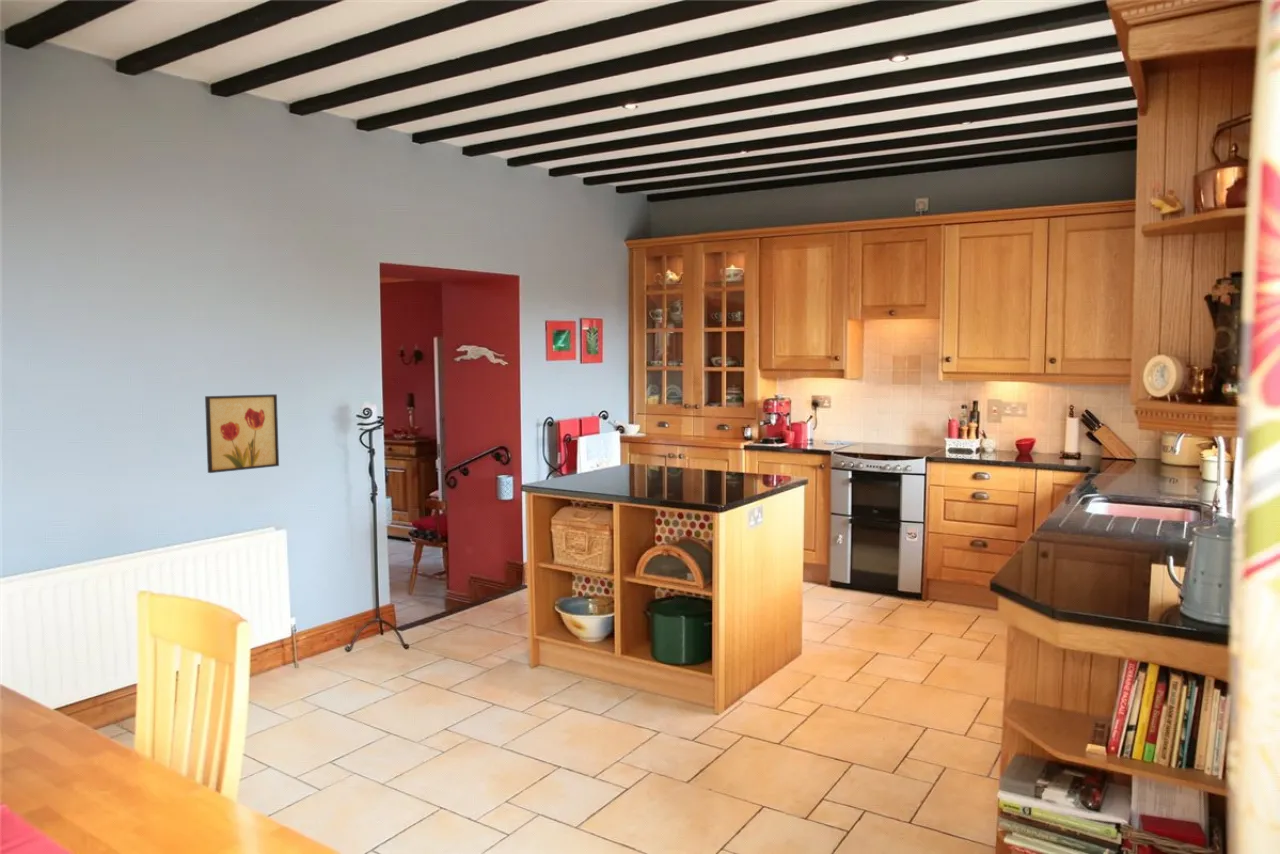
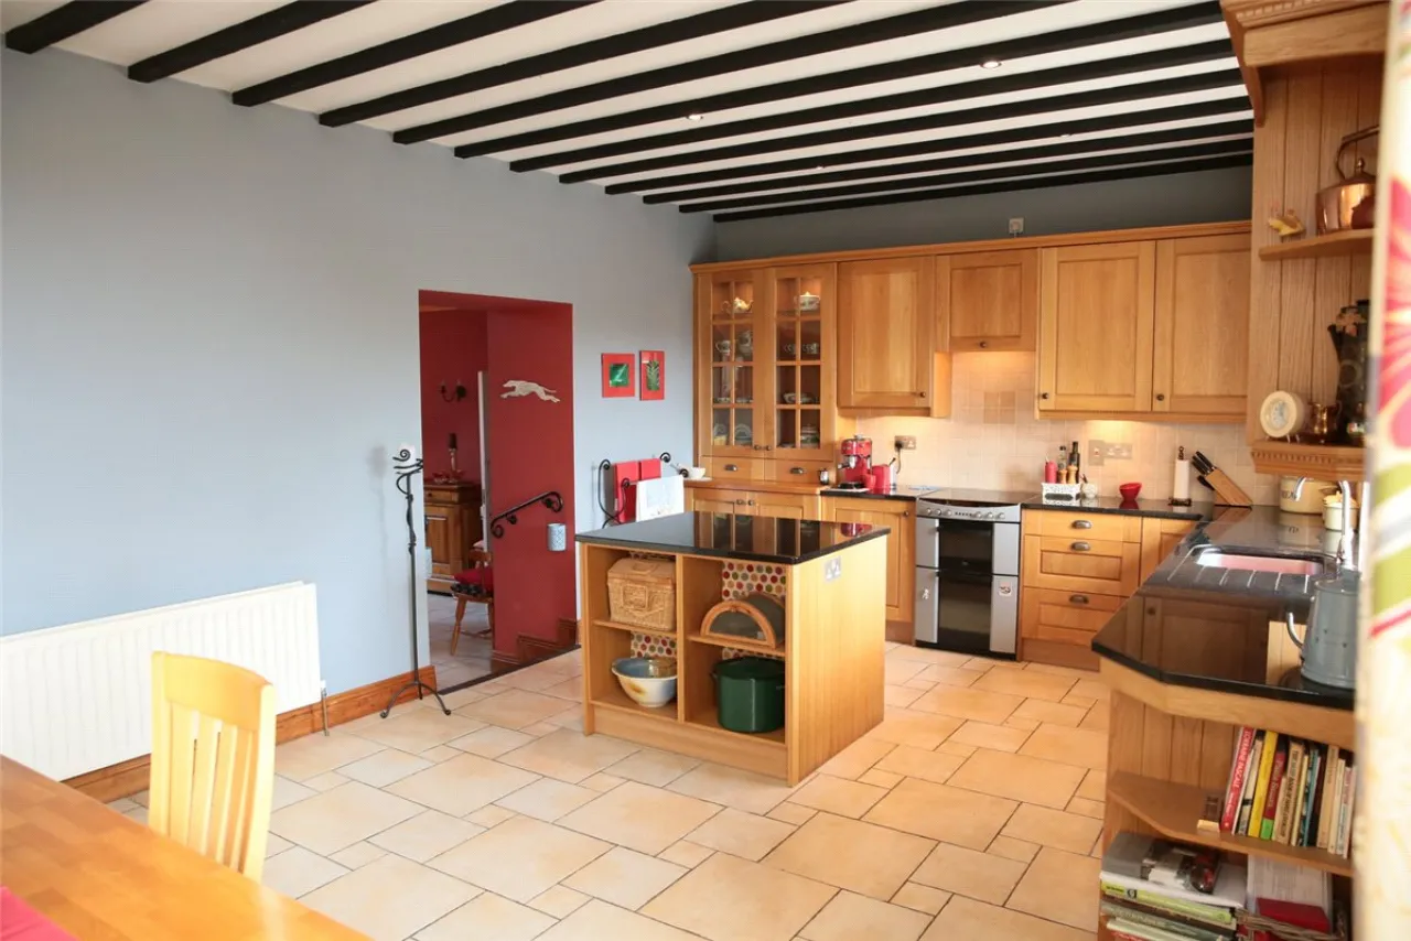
- wall art (242, 432)
